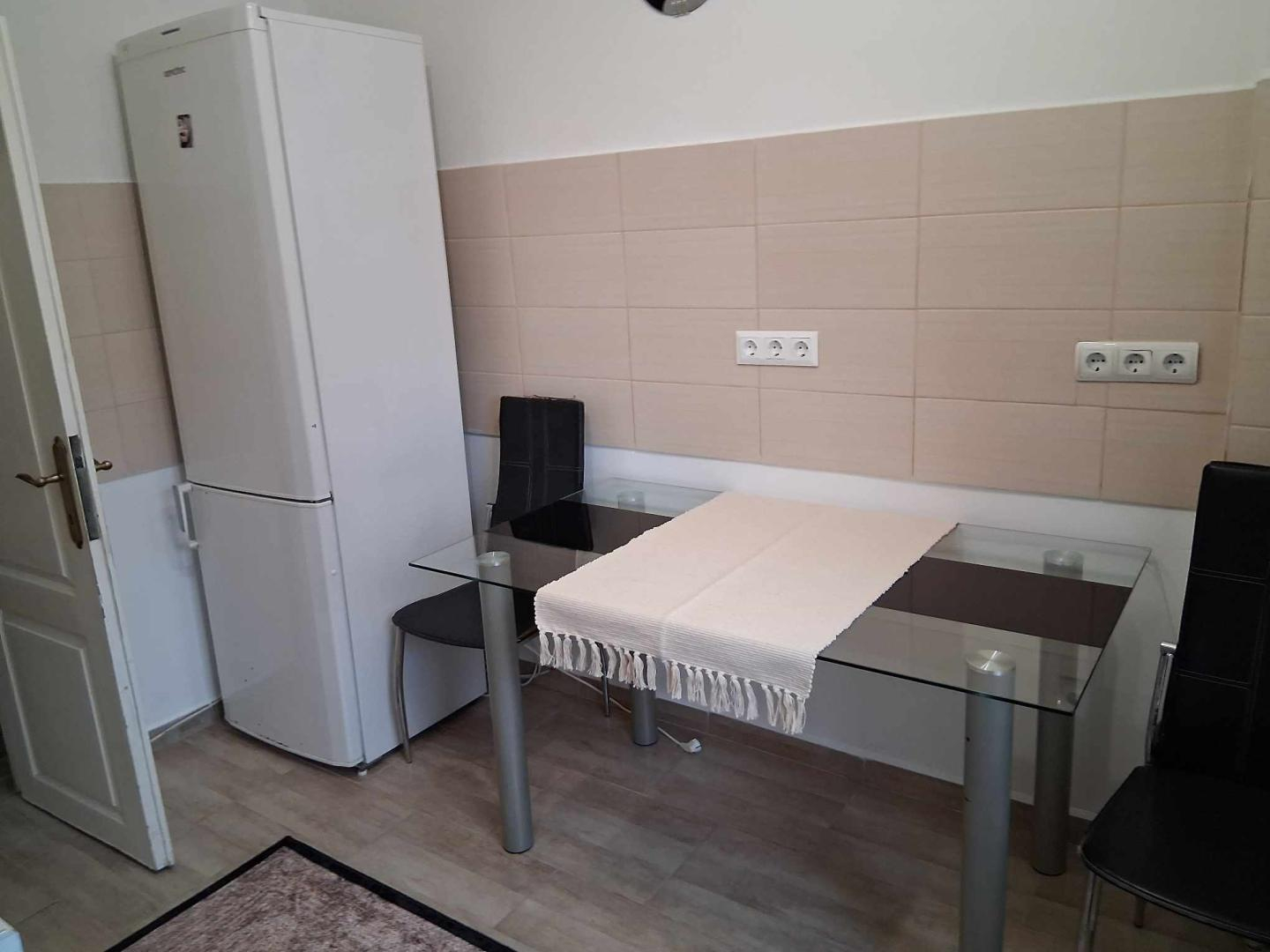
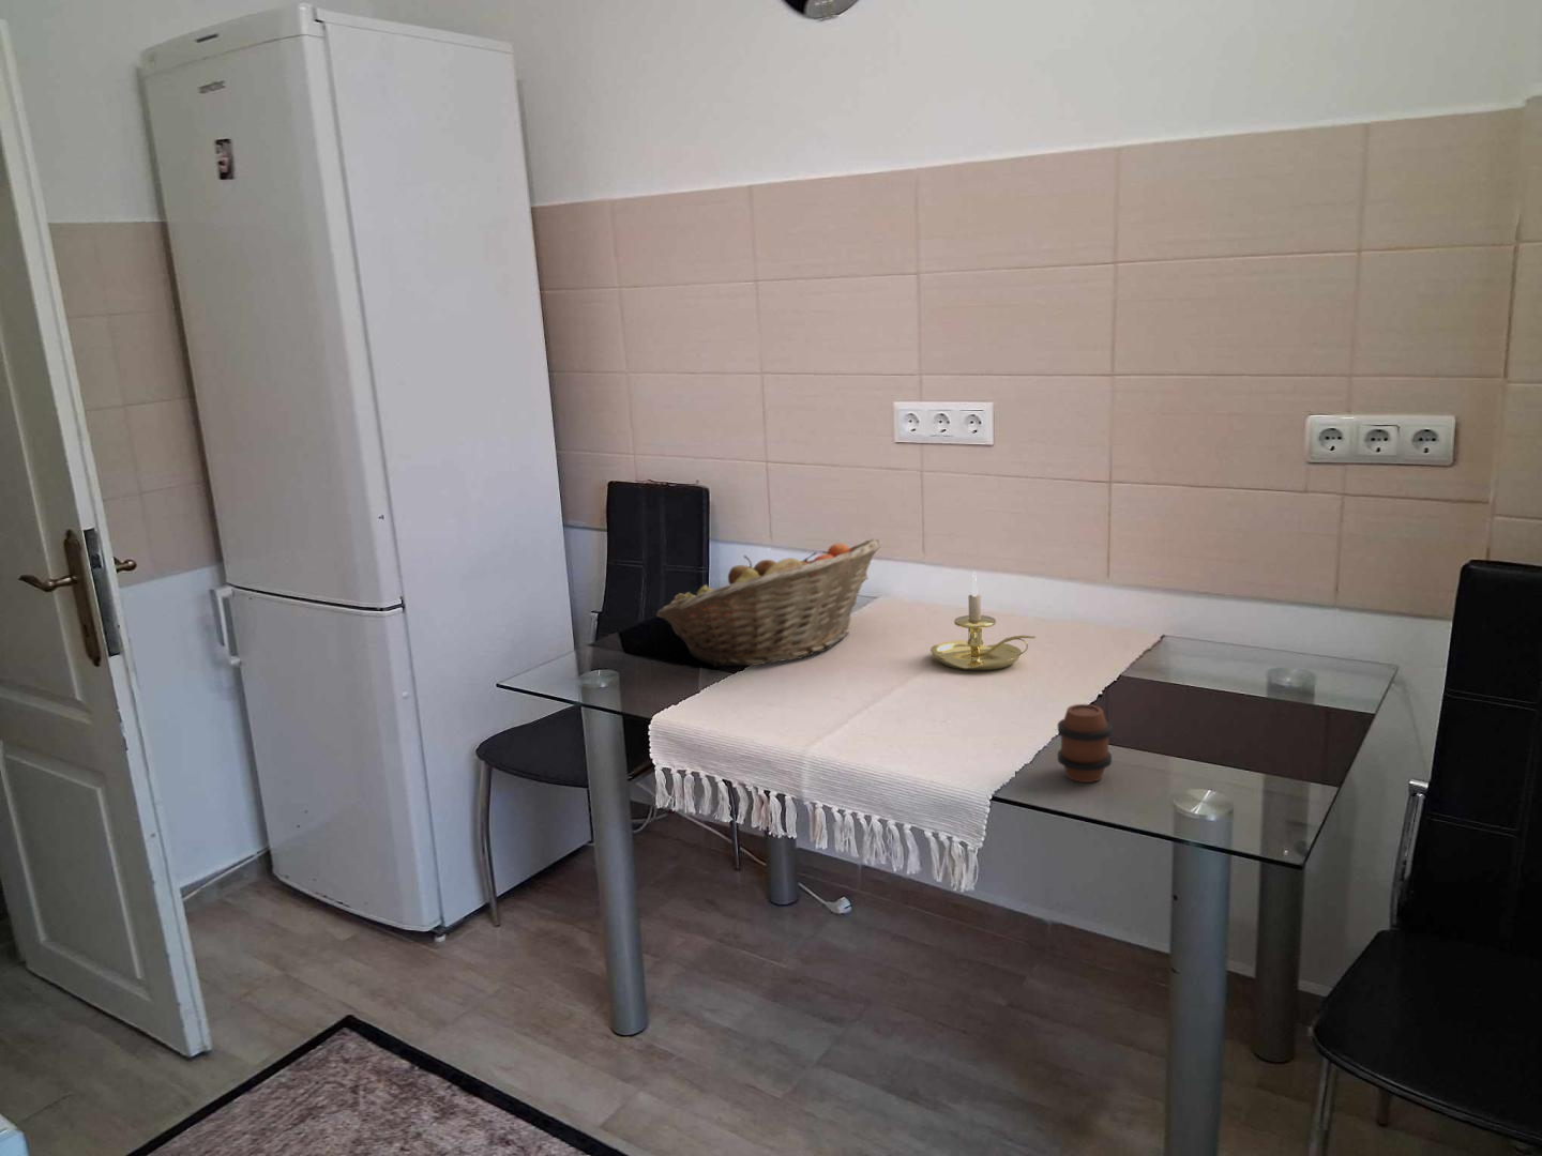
+ fruit basket (773, 595)
+ candle holder (982, 617)
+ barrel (1084, 743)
